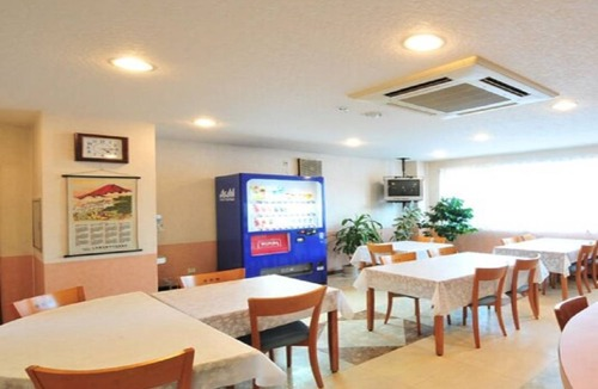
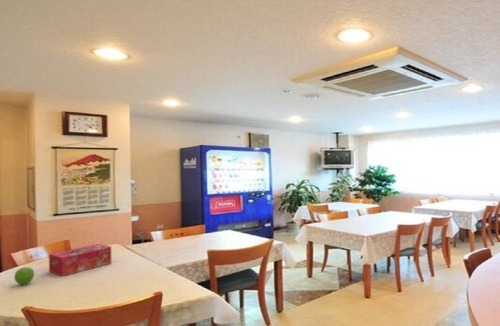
+ fruit (24, 276)
+ tissue box (81, 258)
